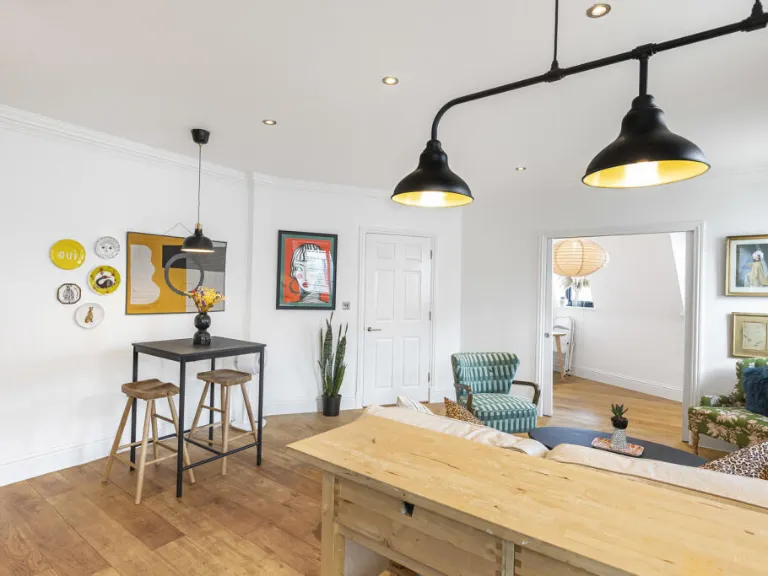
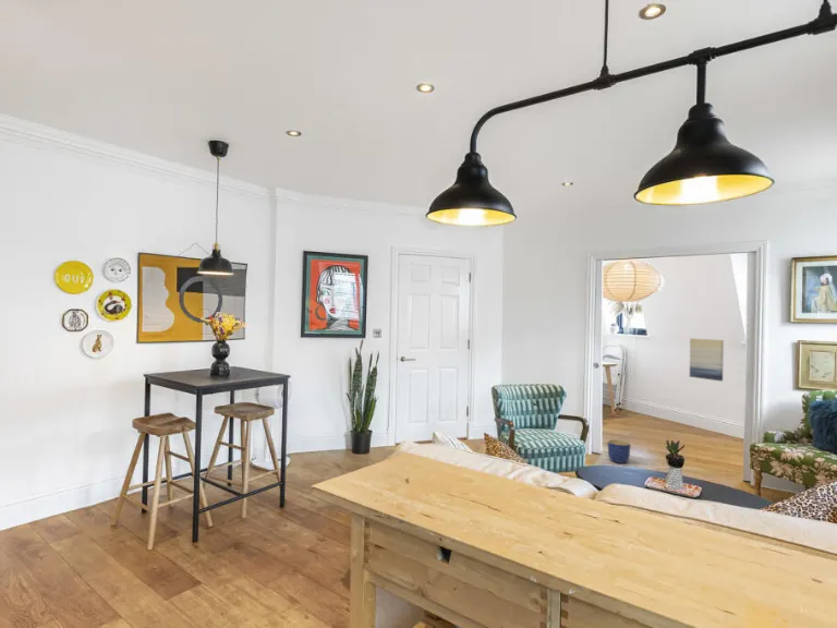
+ wall art (705, 359)
+ planter (618, 451)
